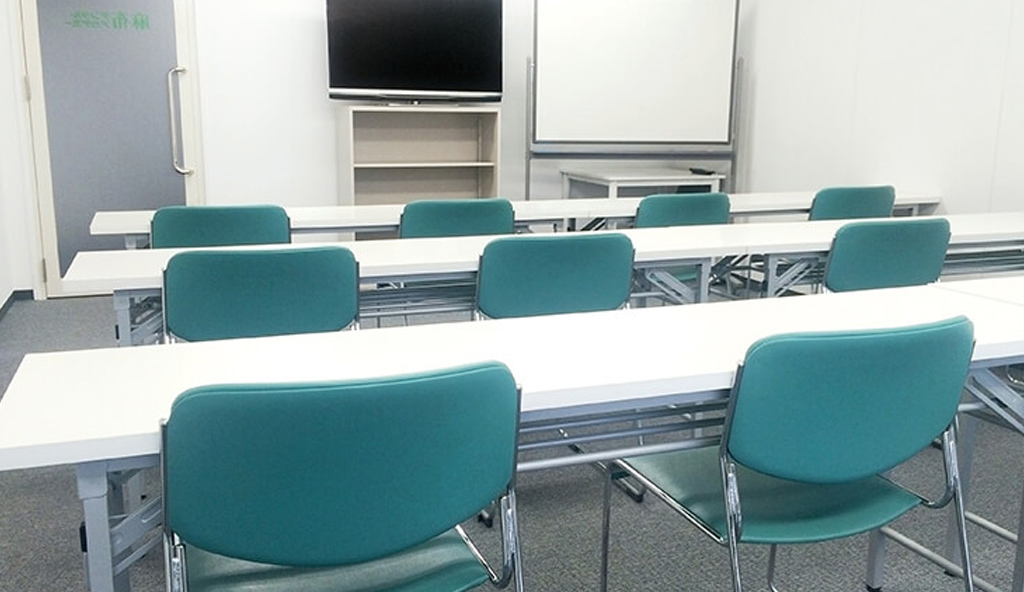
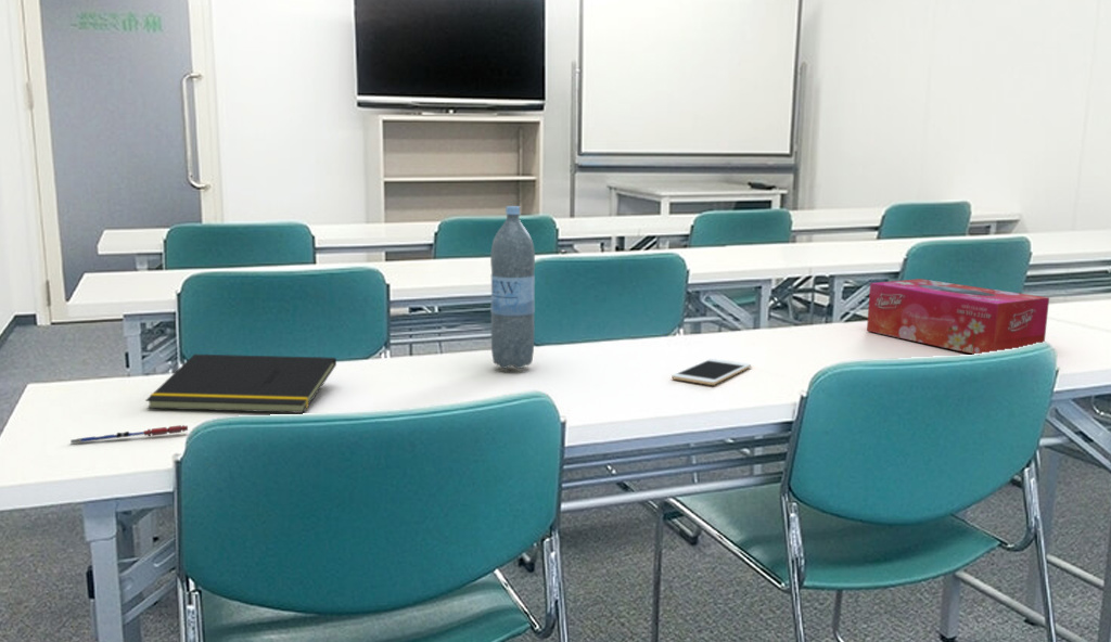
+ cell phone (712, 371)
+ notepad (245, 382)
+ pen (130, 433)
+ water bottle (512, 288)
+ tissue box (953, 314)
